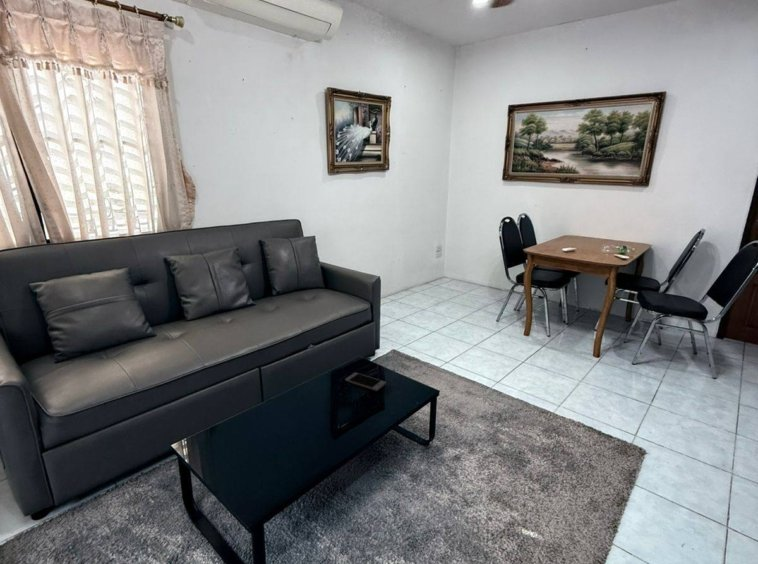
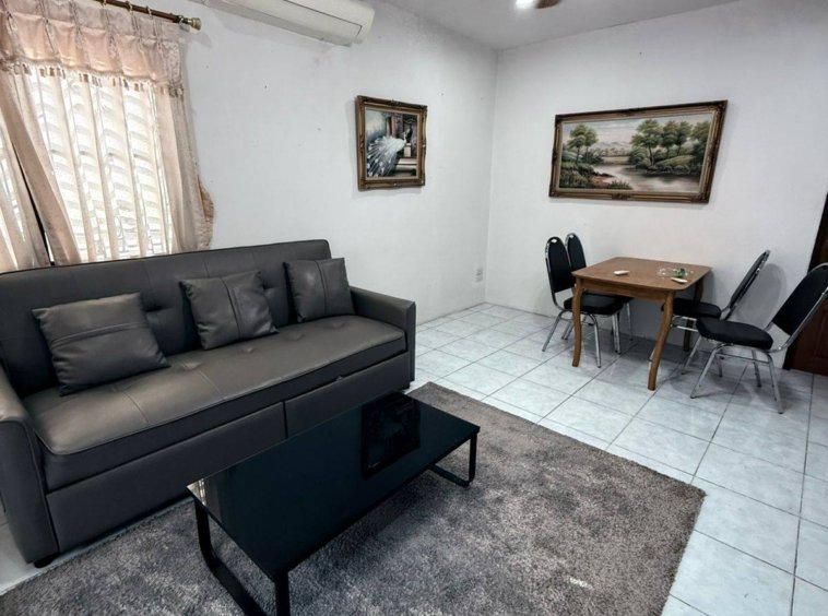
- cell phone (365, 381)
